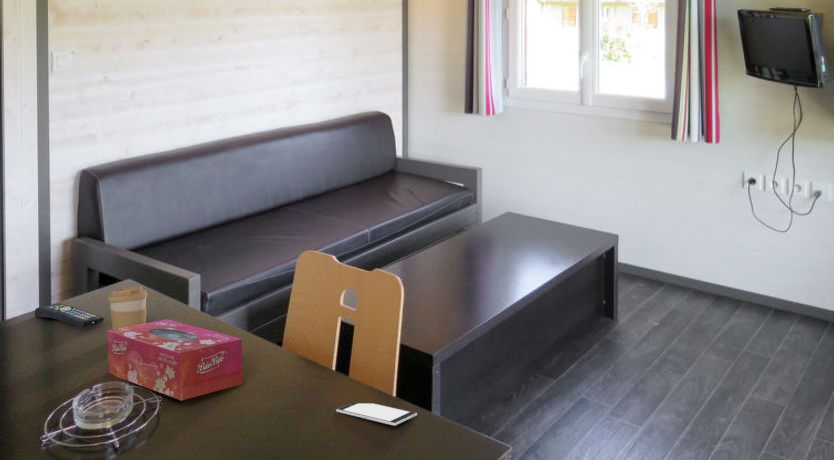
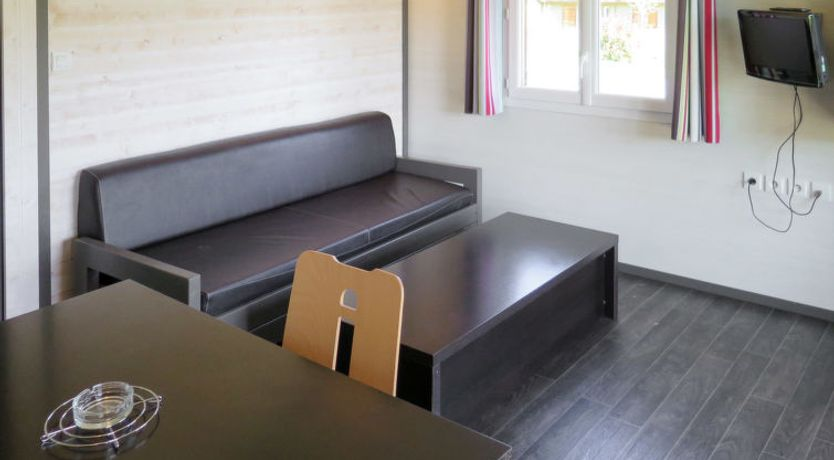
- remote control (68, 315)
- tissue box (173, 356)
- smartphone (376, 412)
- coffee cup (128, 314)
